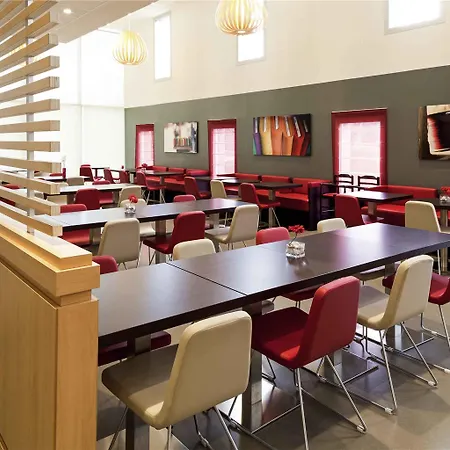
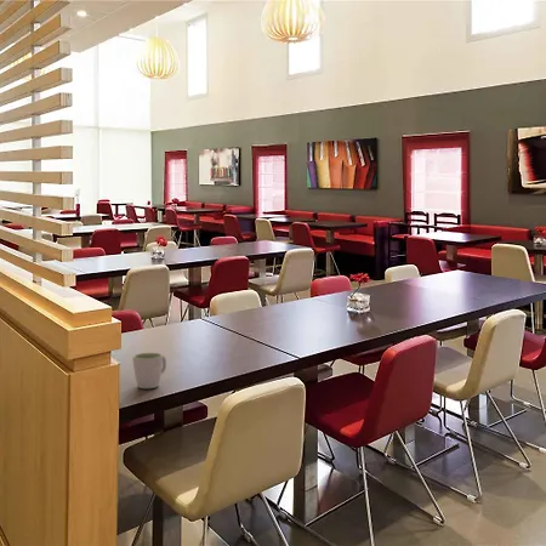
+ mug (152, 369)
